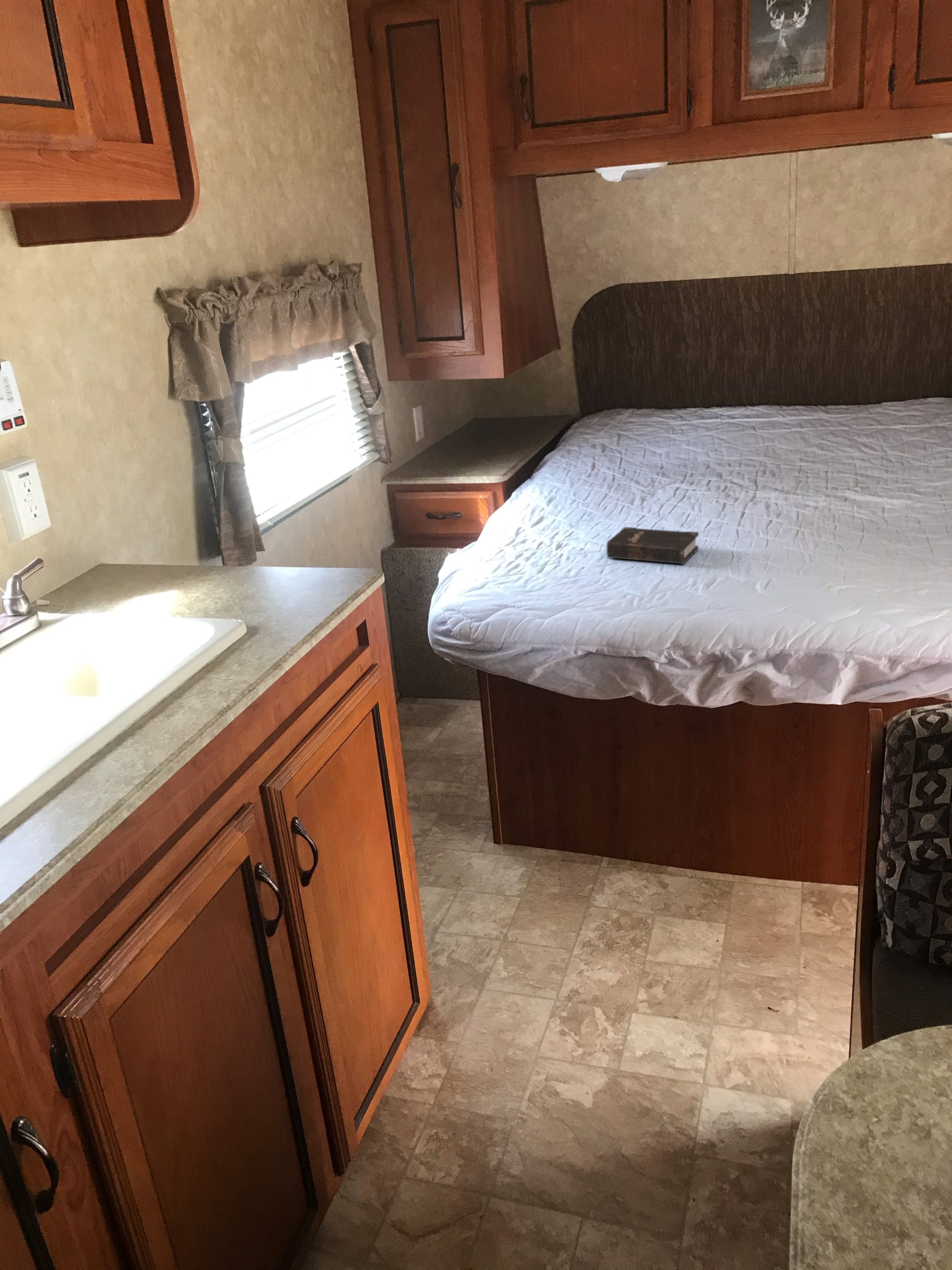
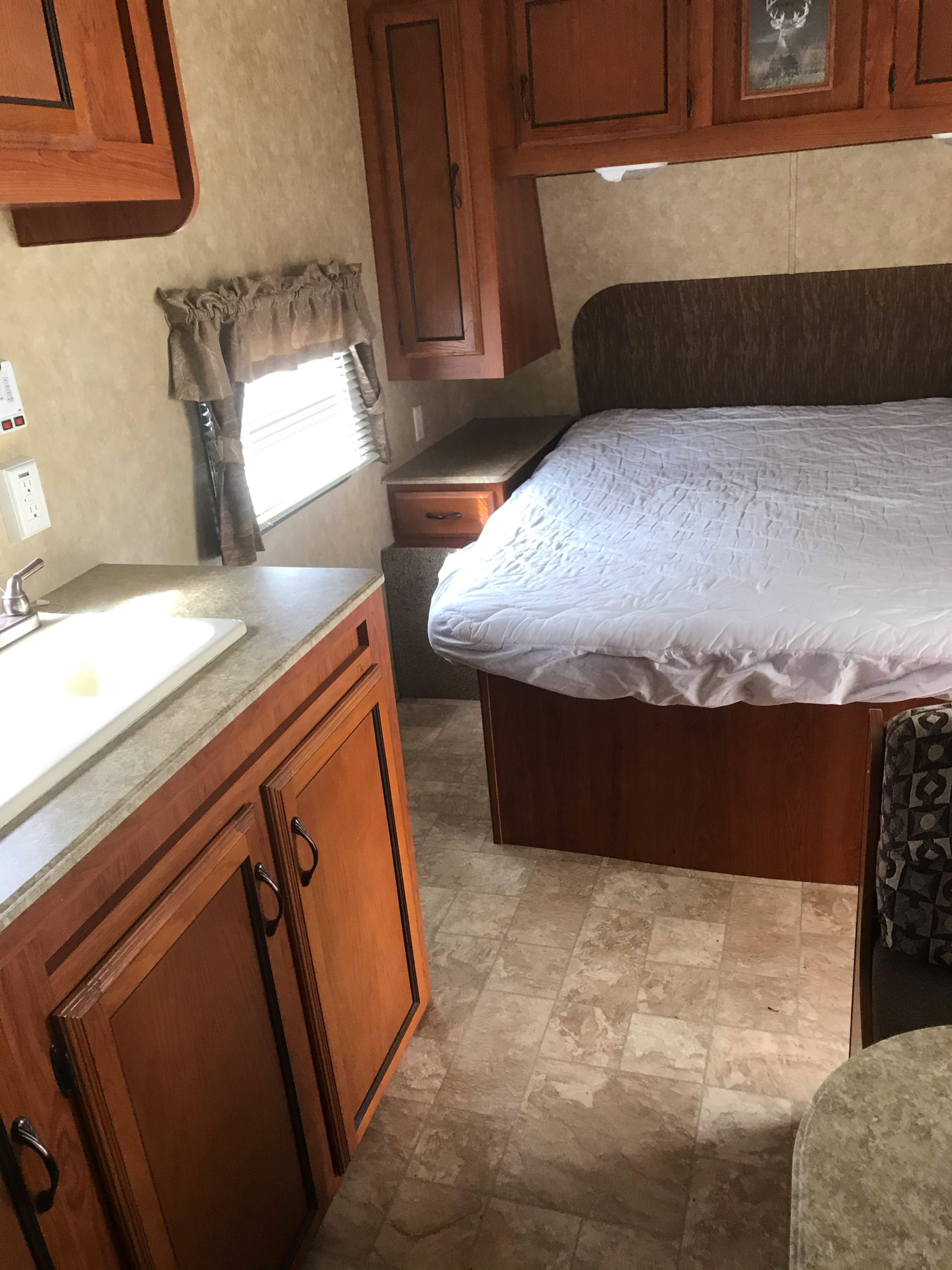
- hardback book (653, 545)
